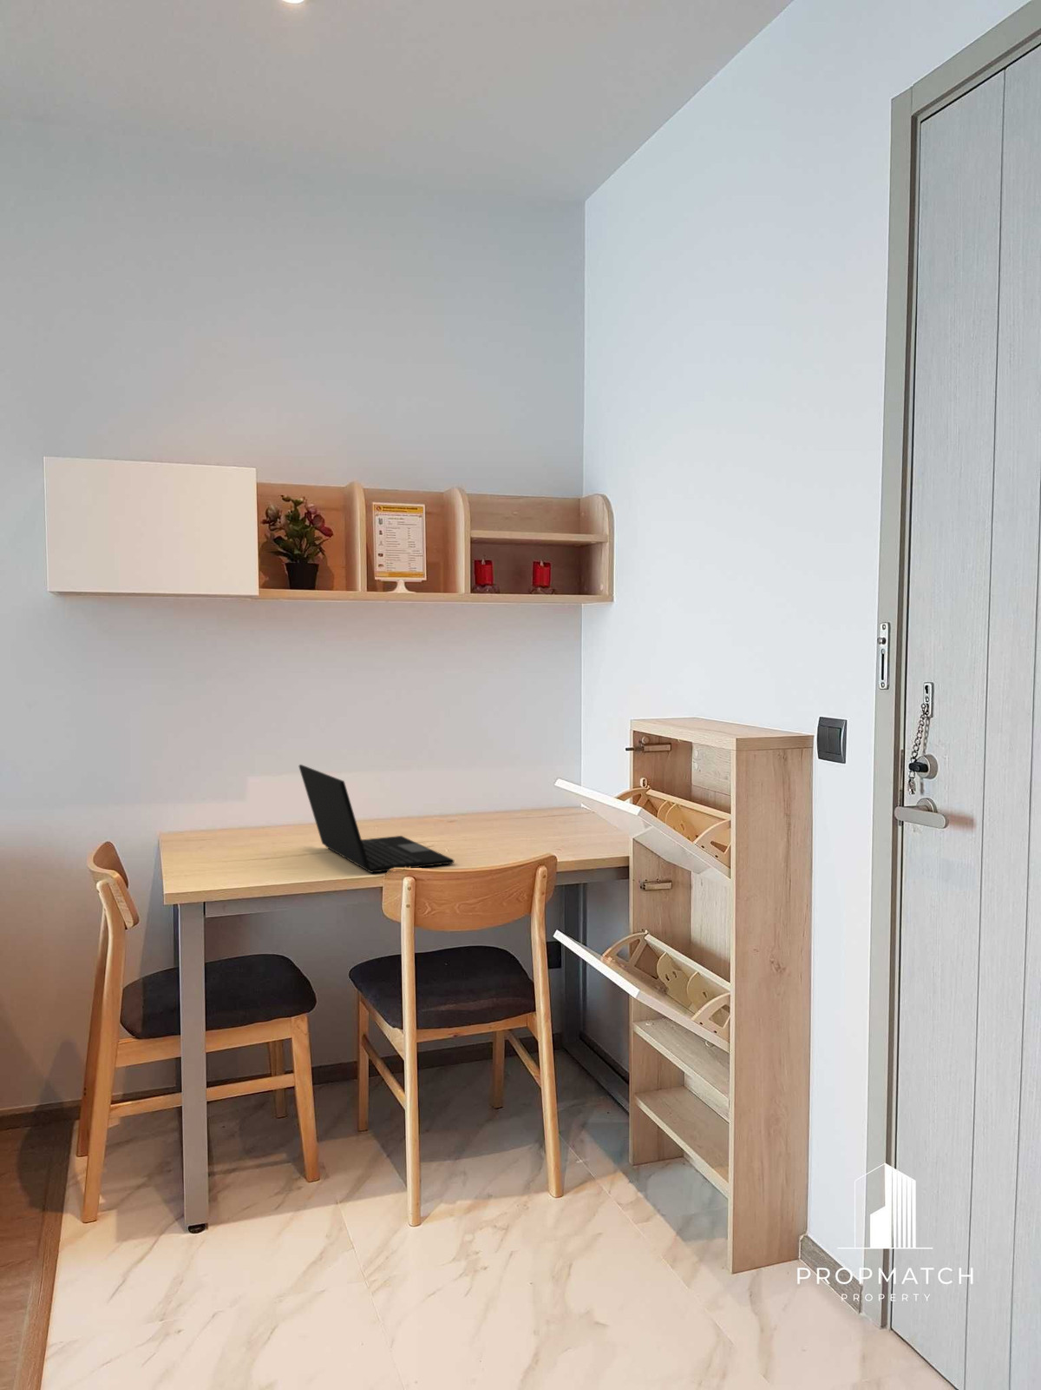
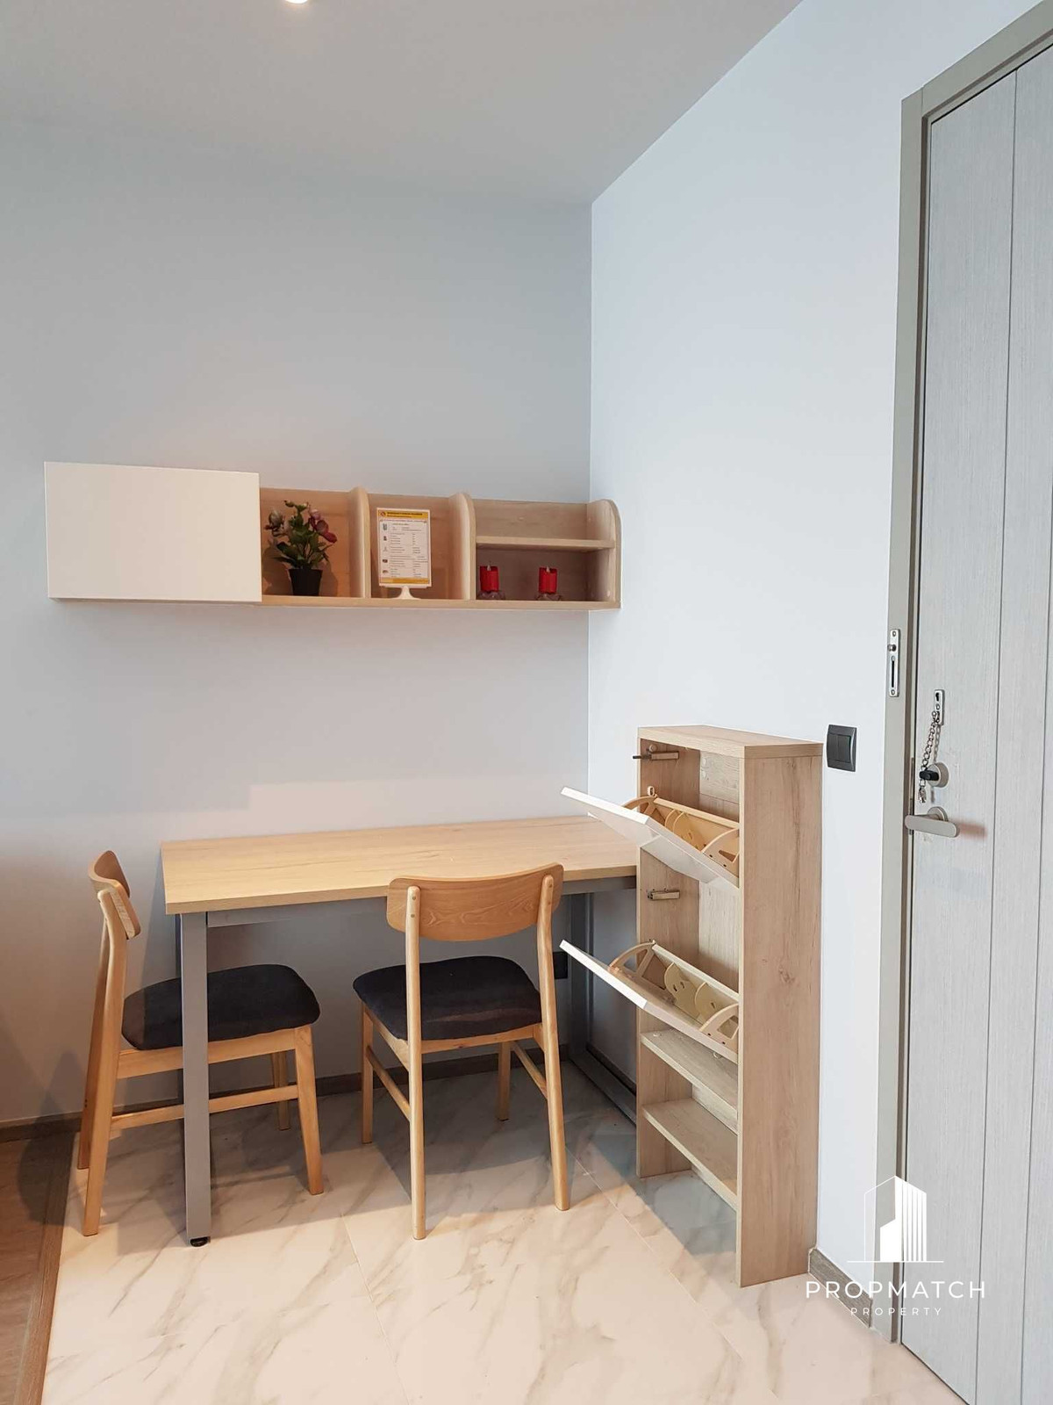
- laptop (354, 819)
